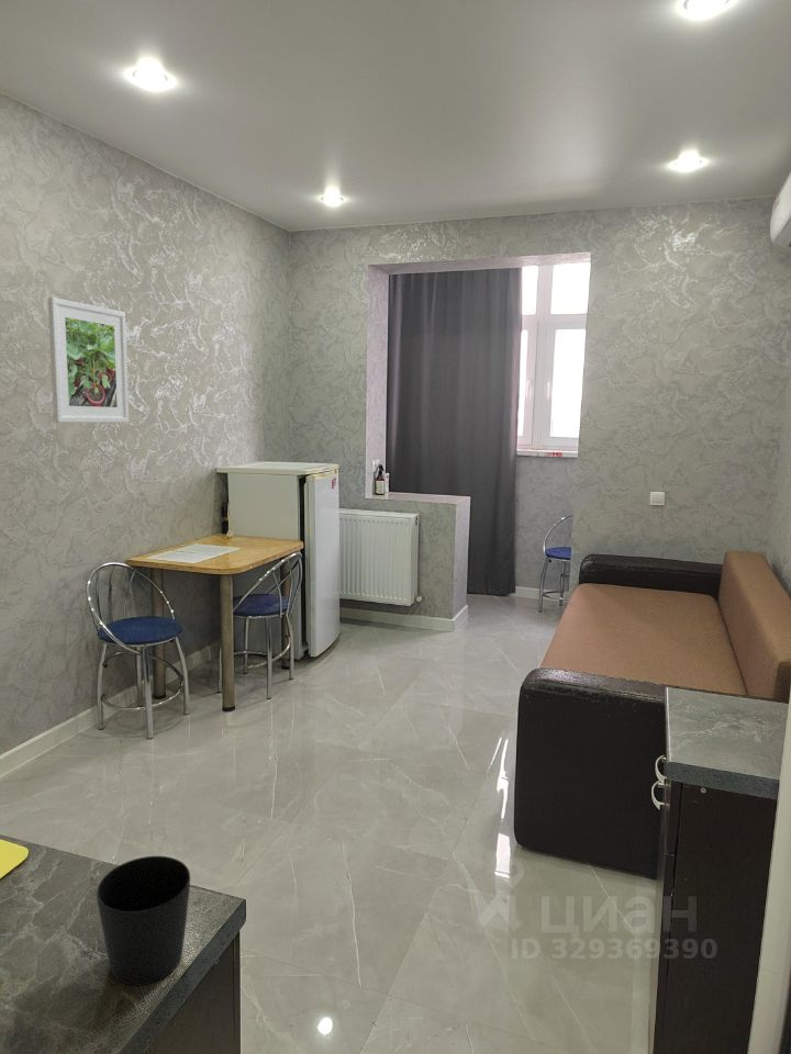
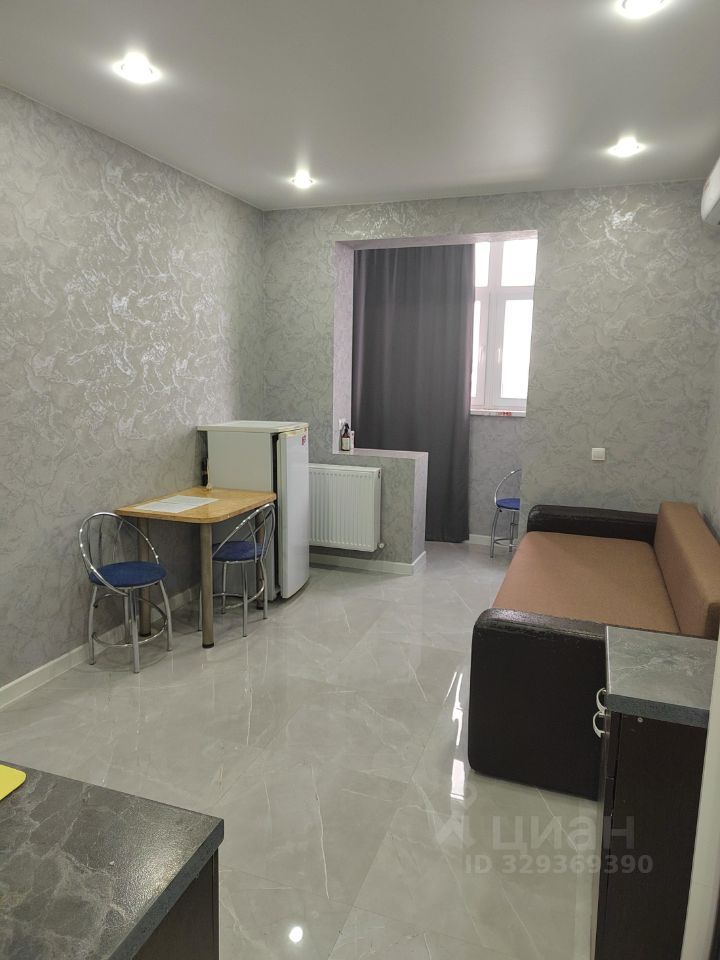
- cup (142, 915)
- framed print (91, 365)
